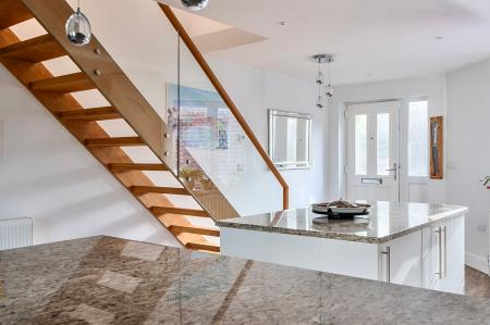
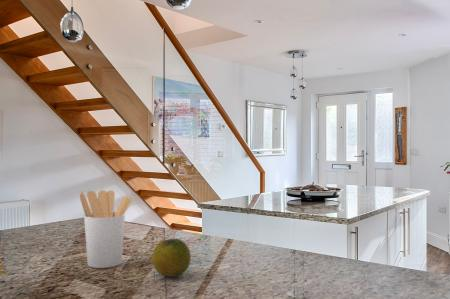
+ utensil holder (103, 225)
+ fruit (171, 257)
